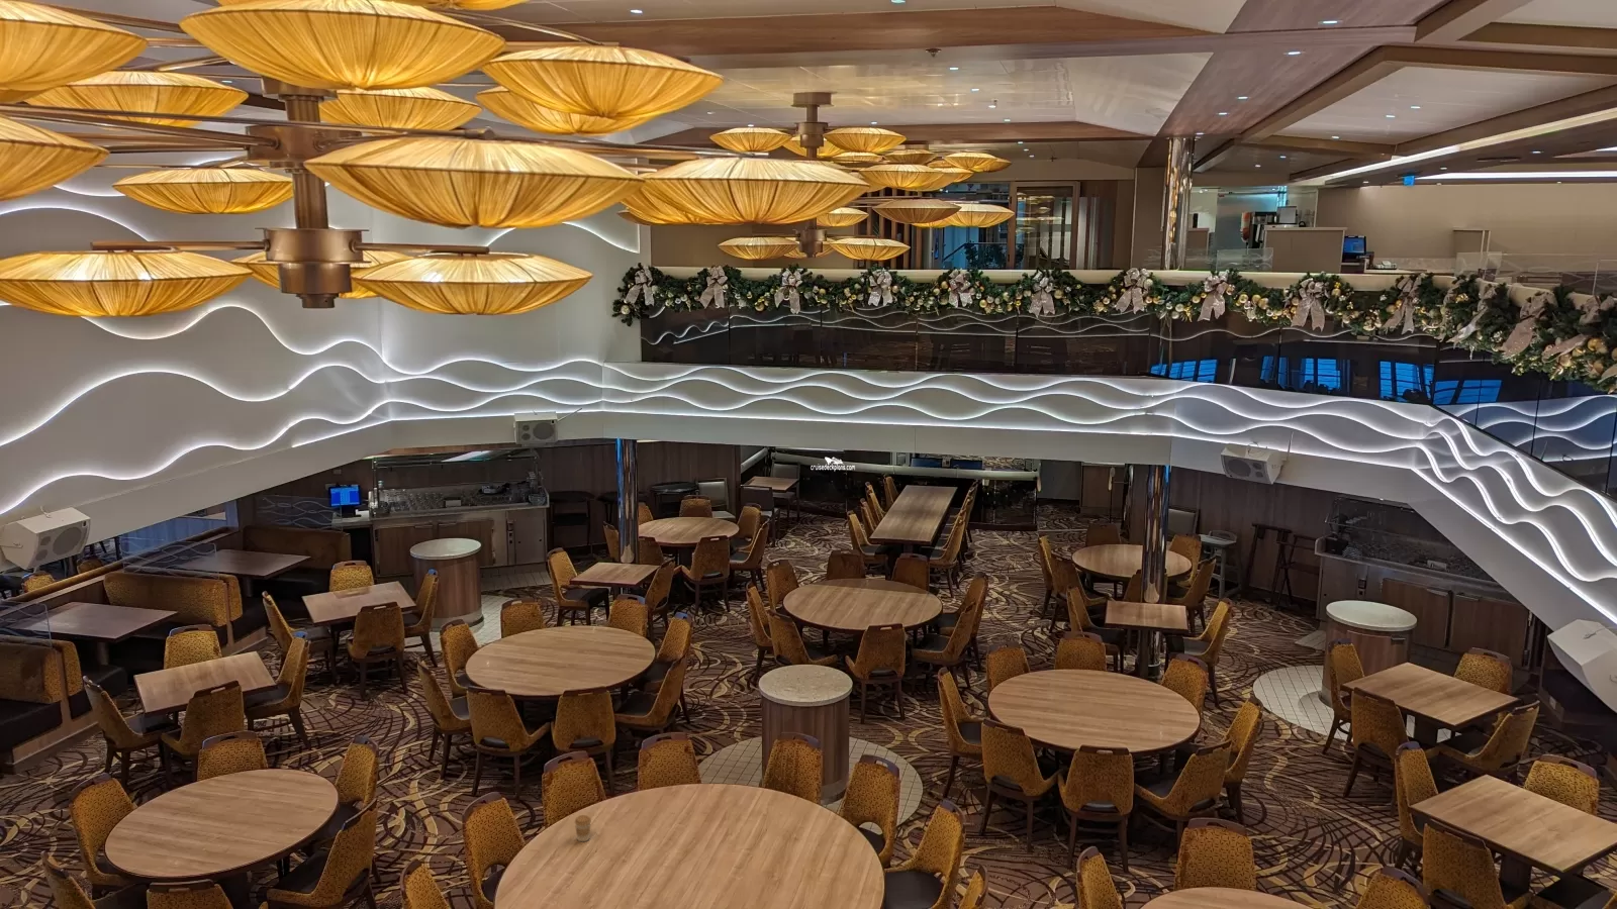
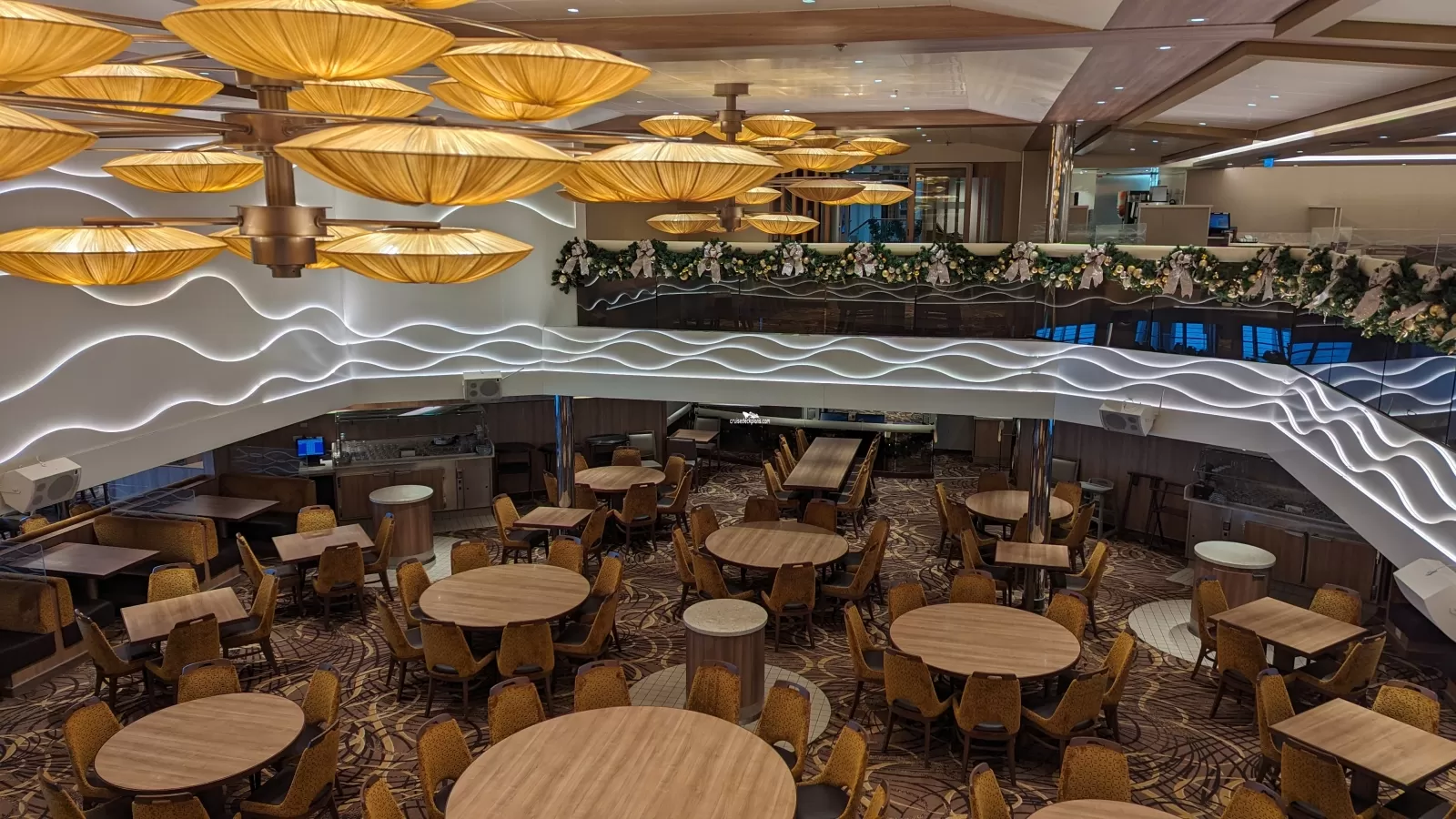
- coffee cup (583, 827)
